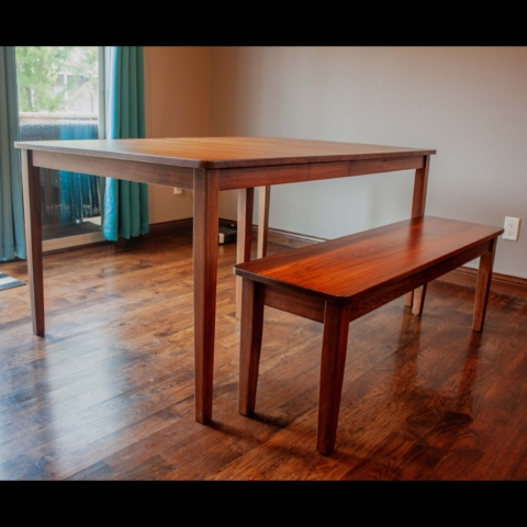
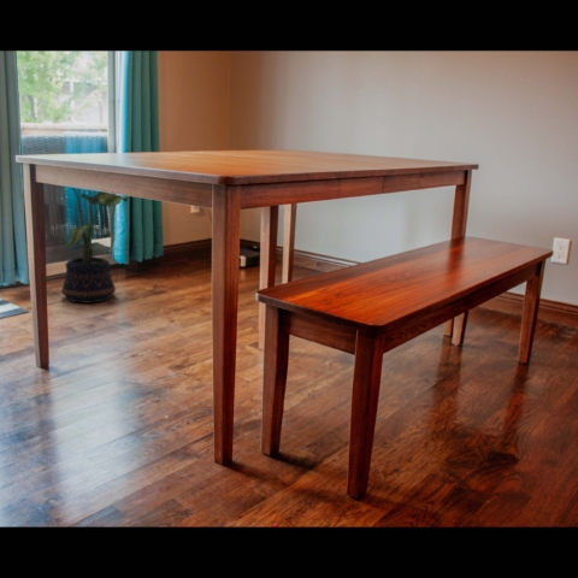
+ potted plant (92, 232)
